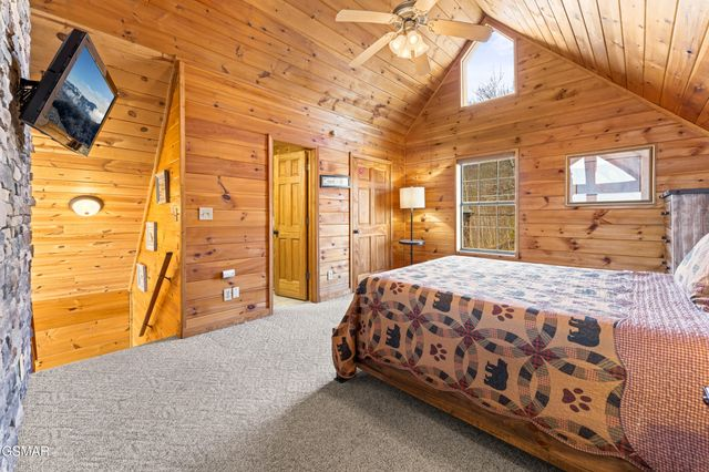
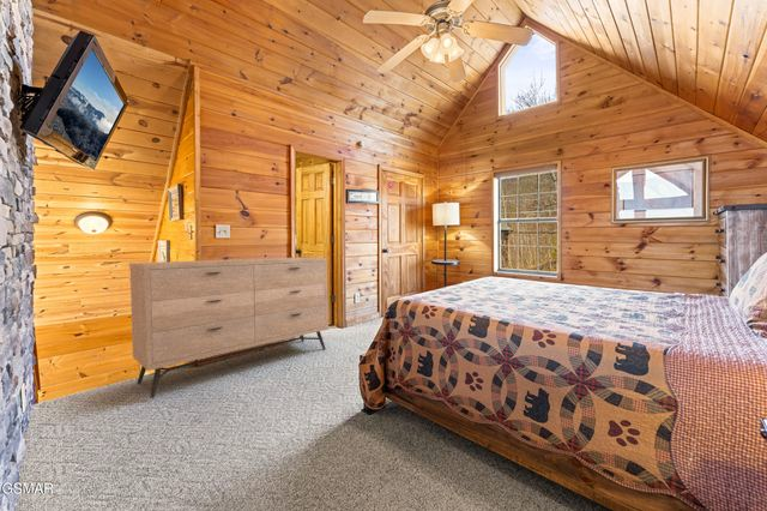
+ dresser (243, 312)
